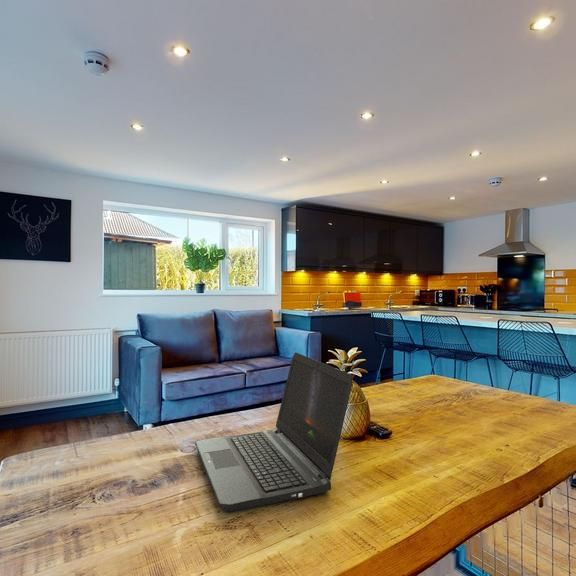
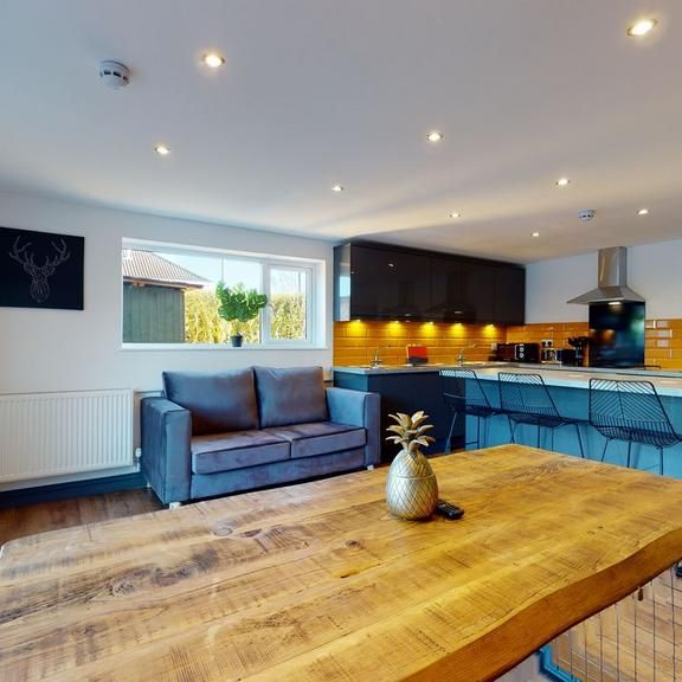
- laptop computer (277, 418)
